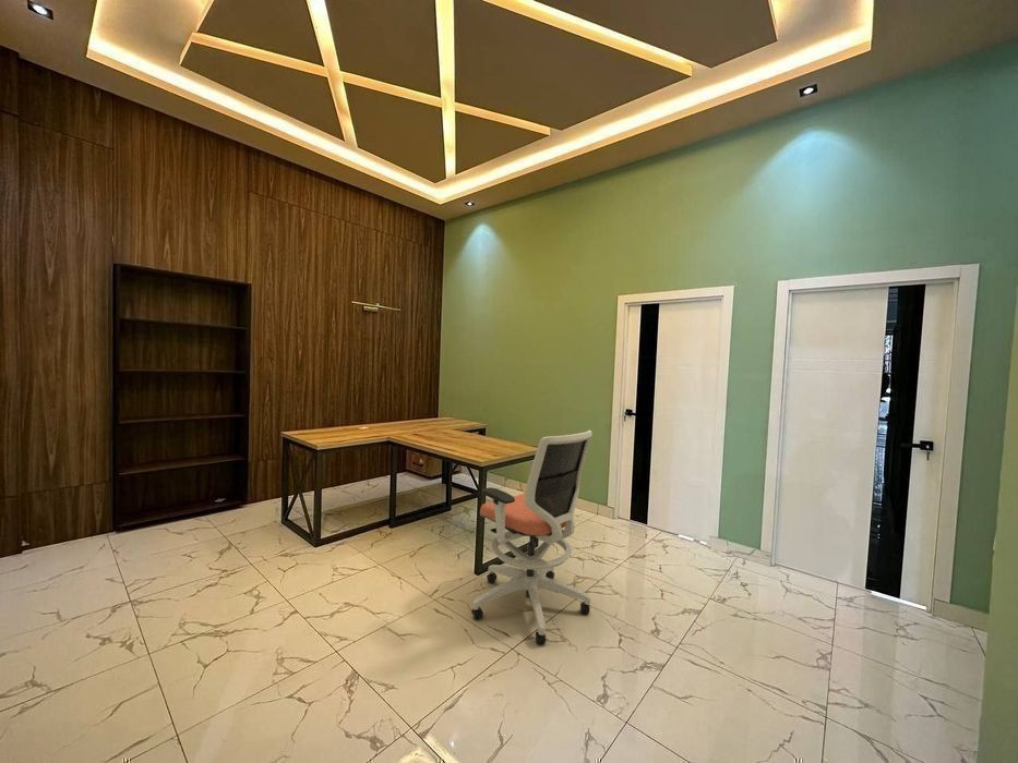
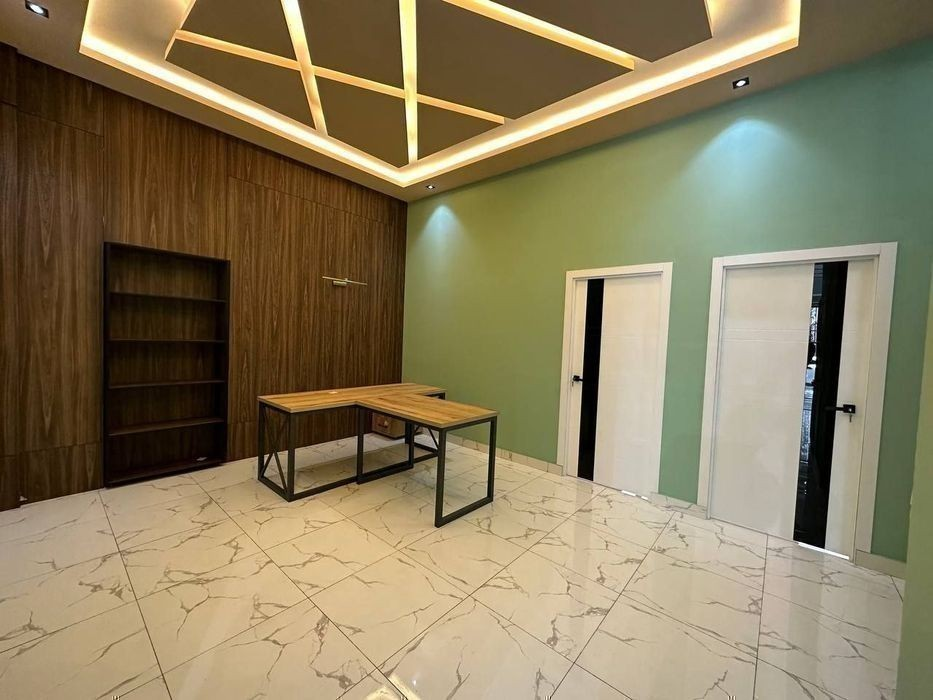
- office chair (529, 514)
